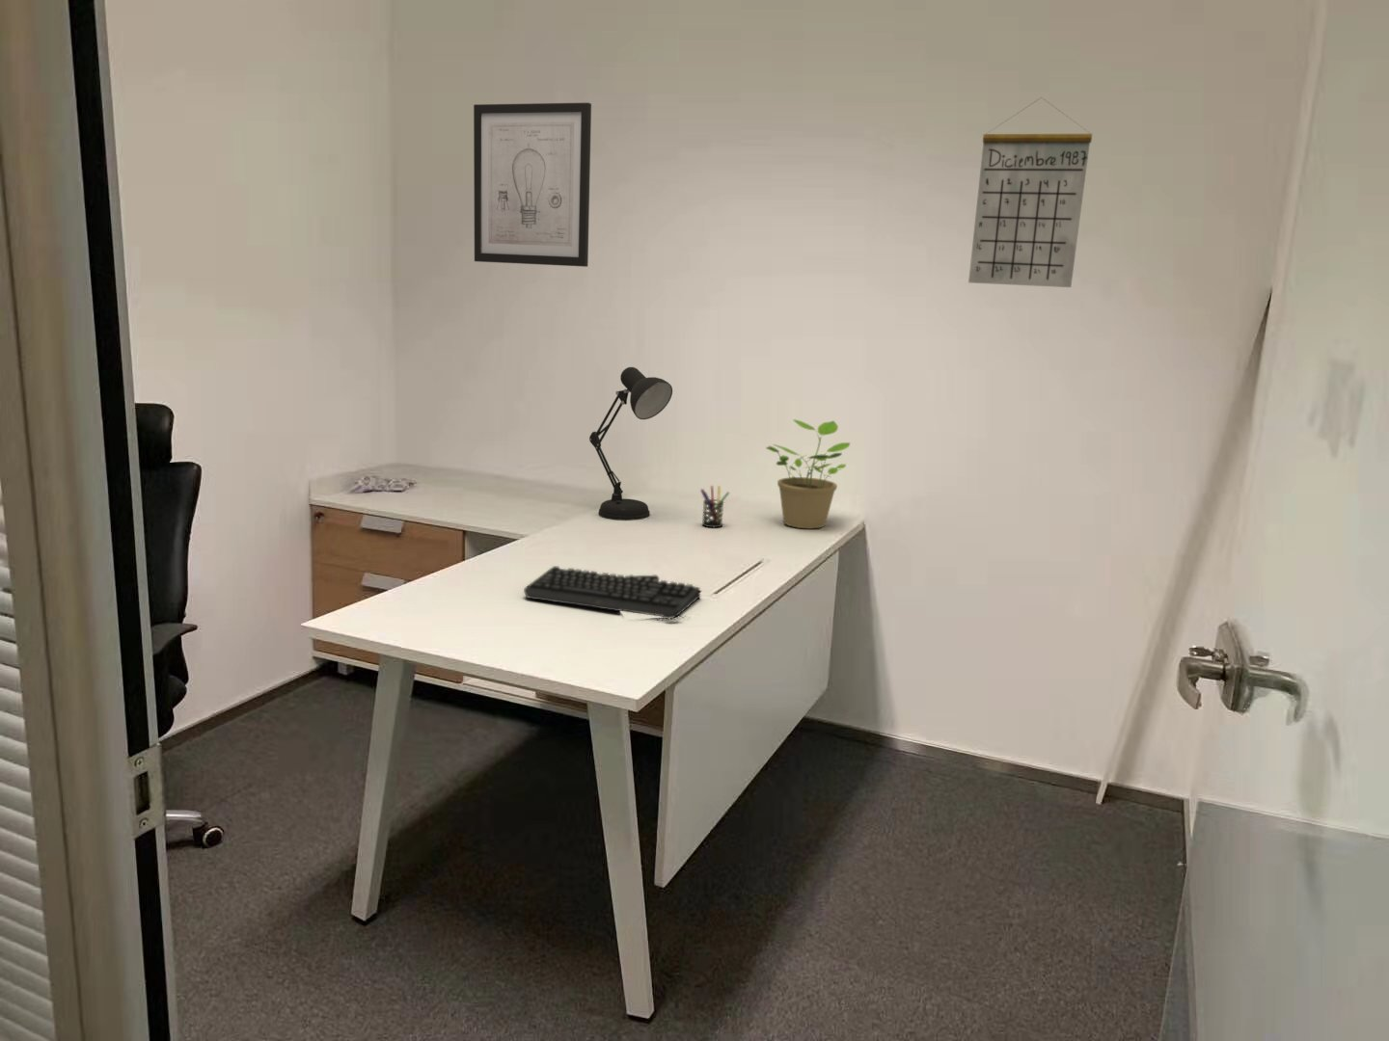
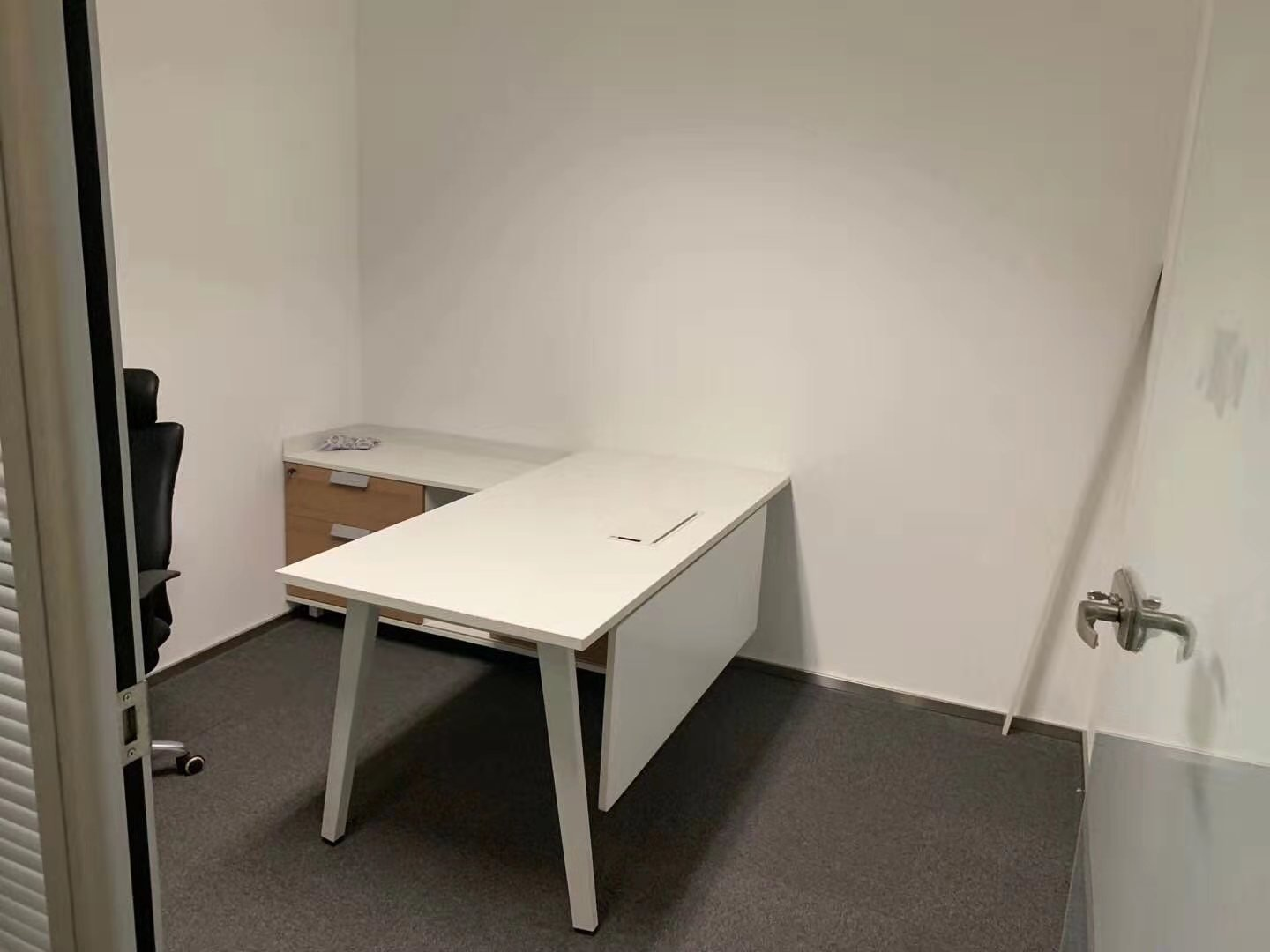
- wall art (530, 185)
- pen holder (715, 505)
- keyboard (617, 586)
- desk lamp (607, 431)
- potted plant (812, 476)
- calendar (1030, 191)
